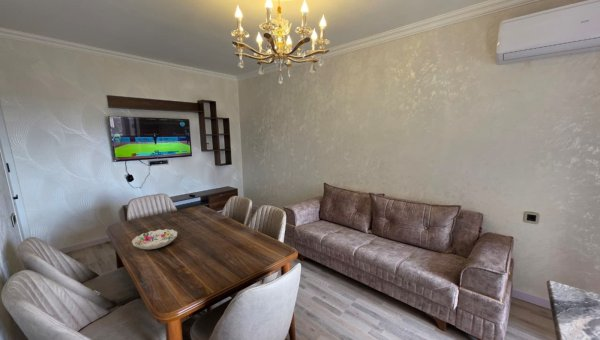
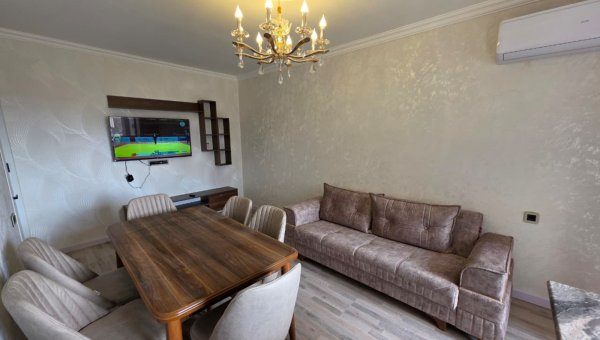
- decorative bowl (156, 240)
